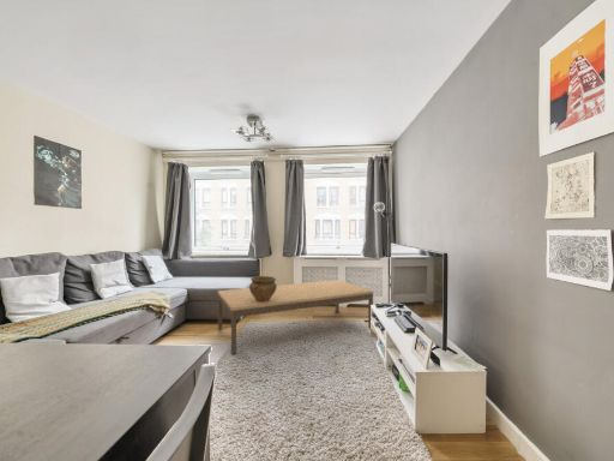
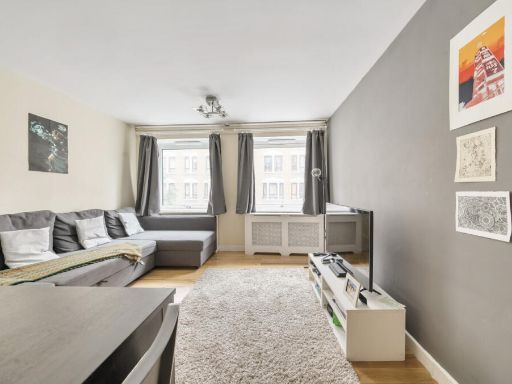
- coffee table (295, 309)
- ceramic pot (263, 288)
